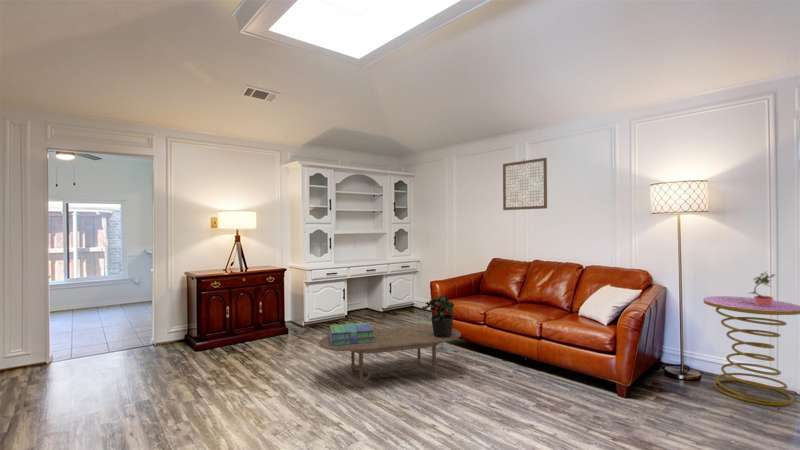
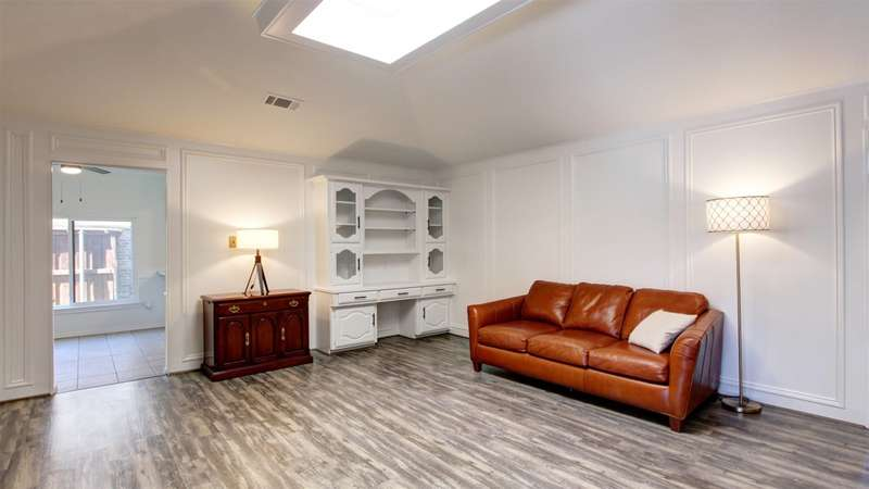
- stack of books (351, 332)
- wall art (524, 183)
- coffee table (390, 351)
- side table (751, 345)
- potted plant (440, 314)
- potted plant (765, 285)
